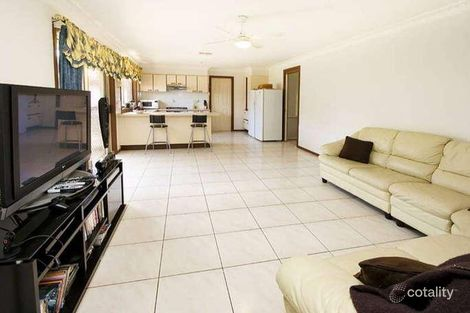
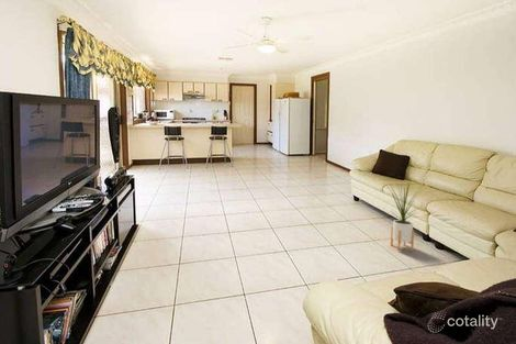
+ house plant (404, 213)
